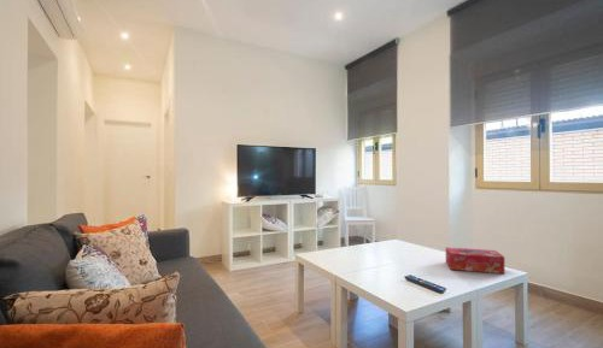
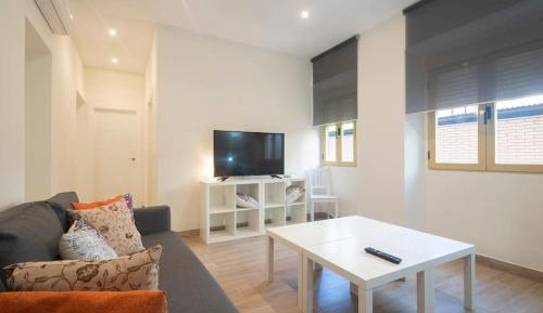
- tissue box (473, 259)
